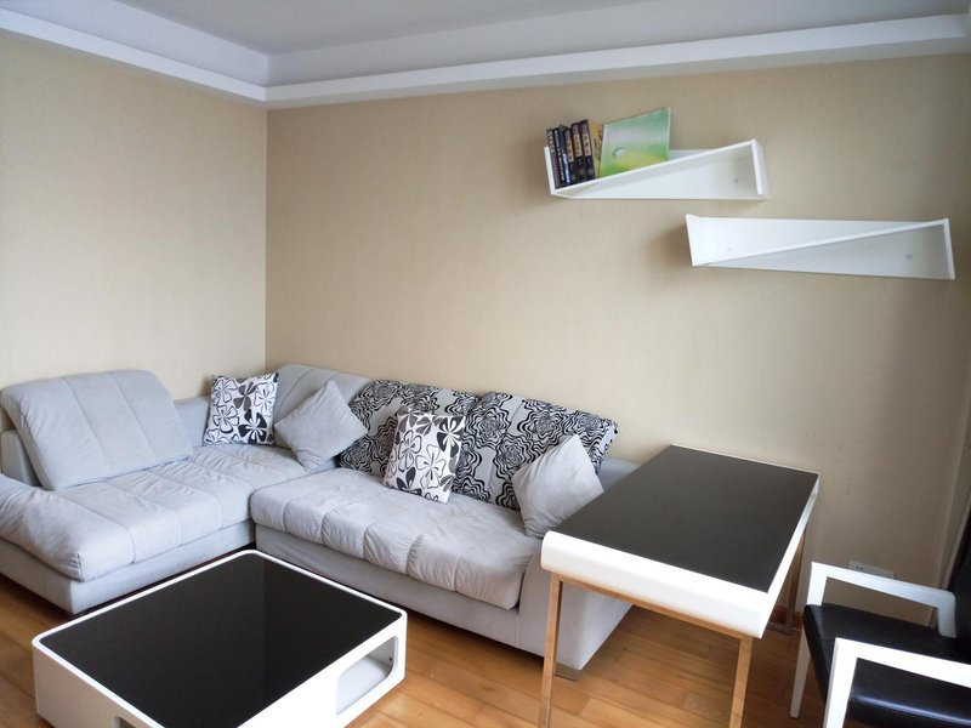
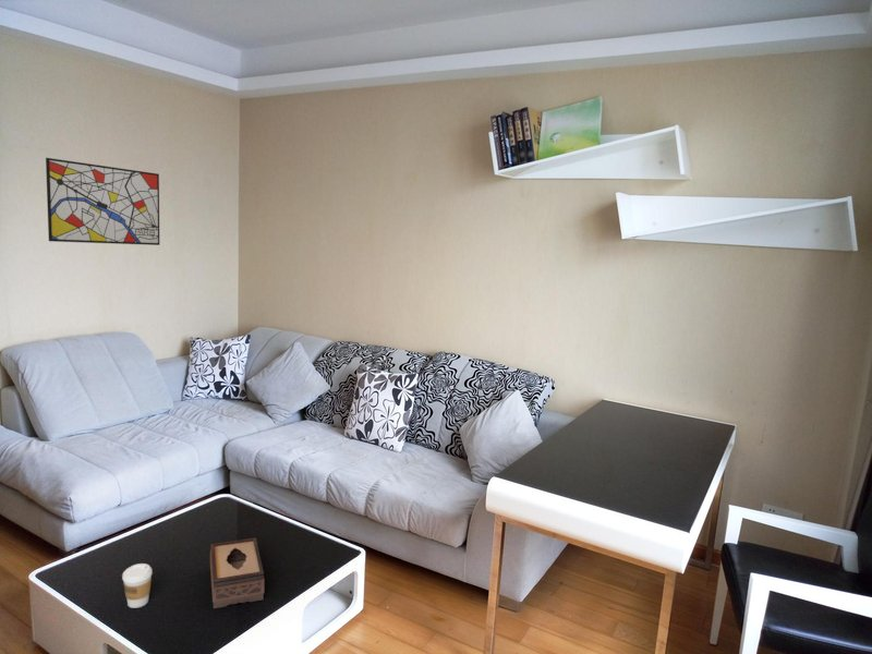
+ tissue box (235, 570)
+ coffee cup (137, 585)
+ wall art (107, 205)
